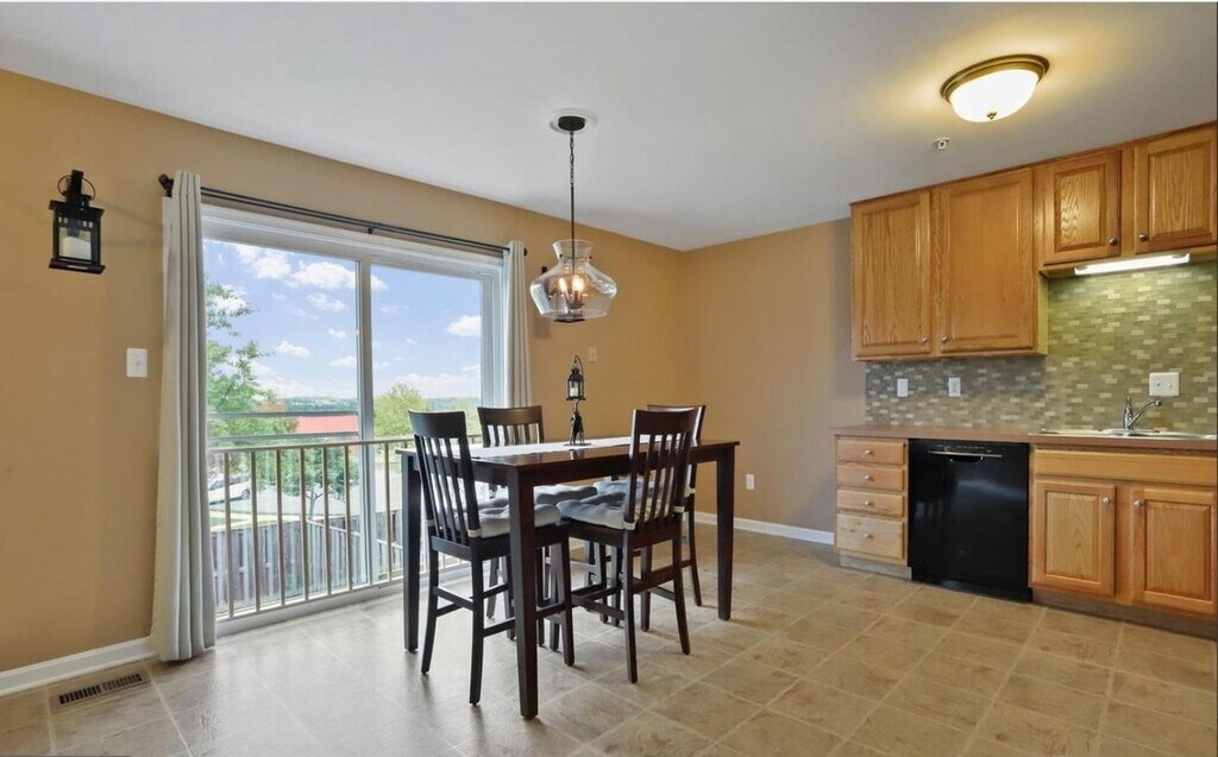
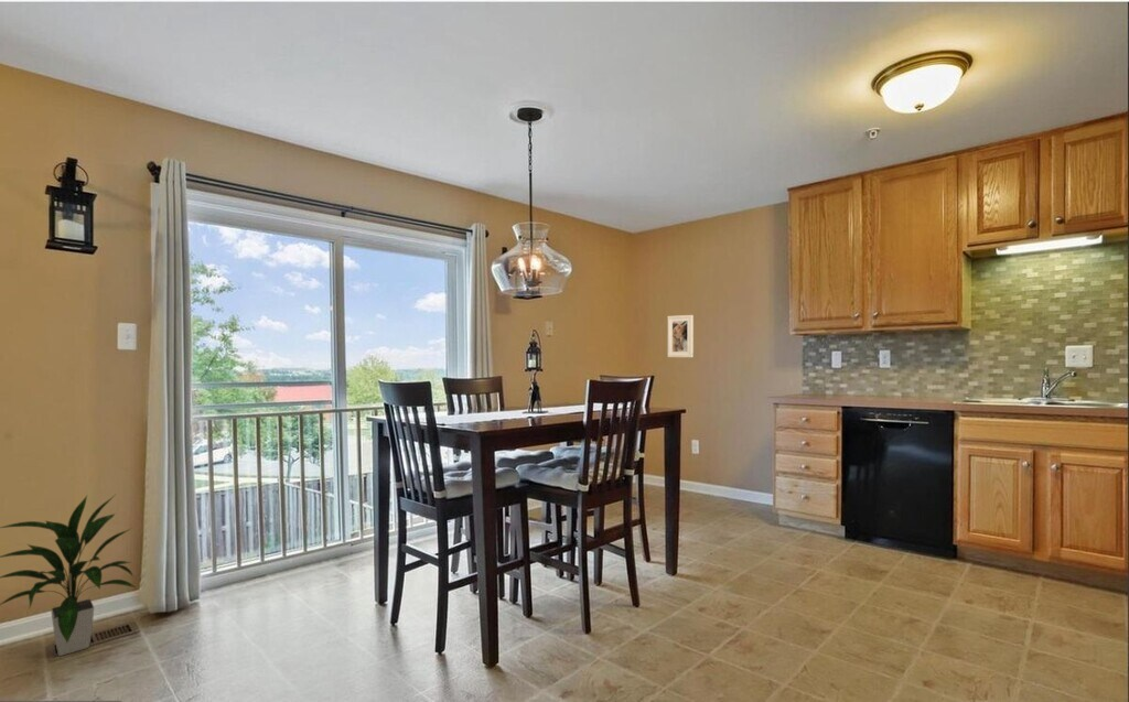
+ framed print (680, 336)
+ indoor plant (68, 574)
